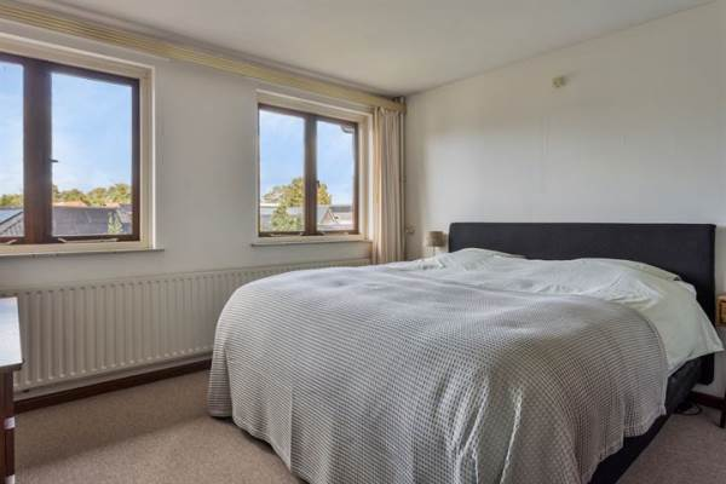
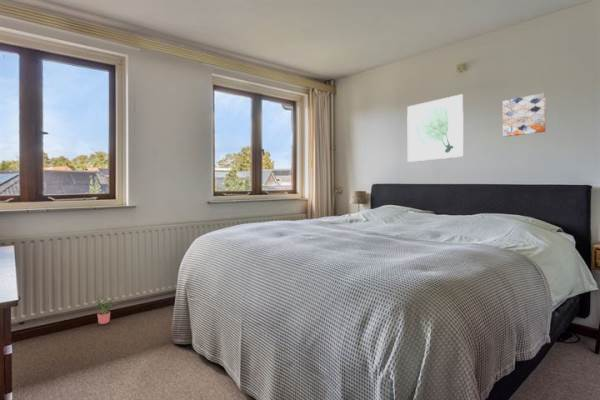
+ potted plant (108, 307)
+ wall art (523, 115)
+ wall art (433, 130)
